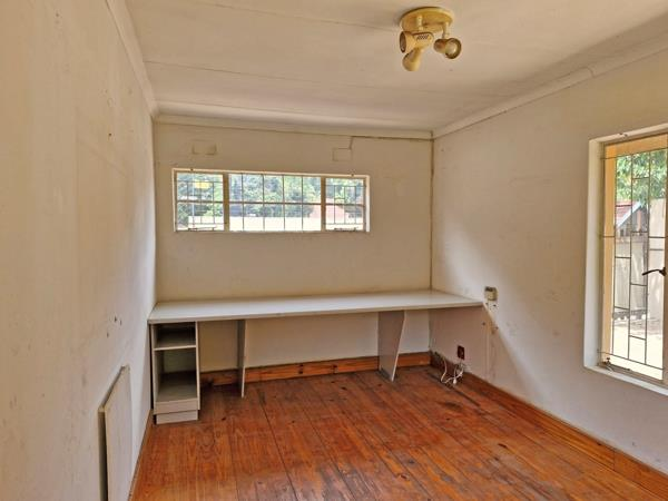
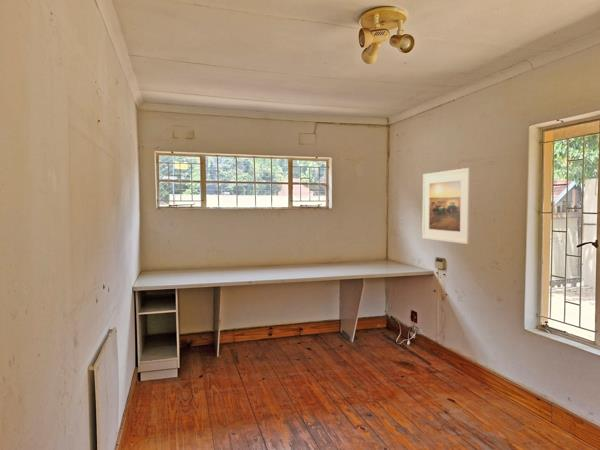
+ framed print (444, 206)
